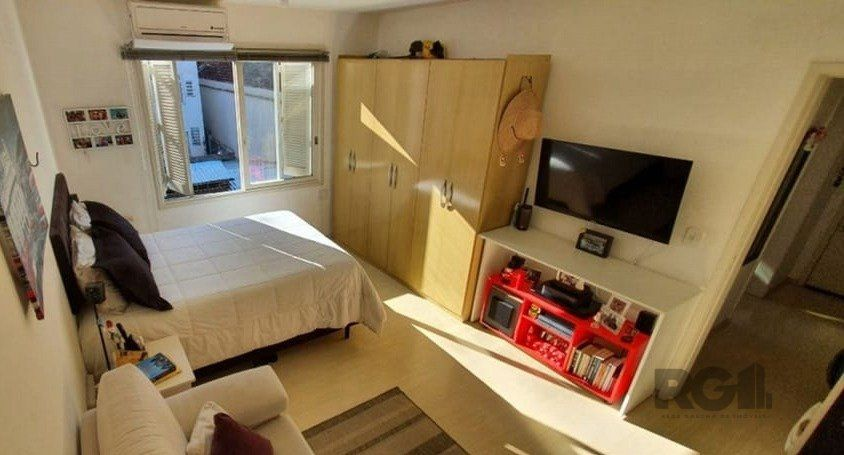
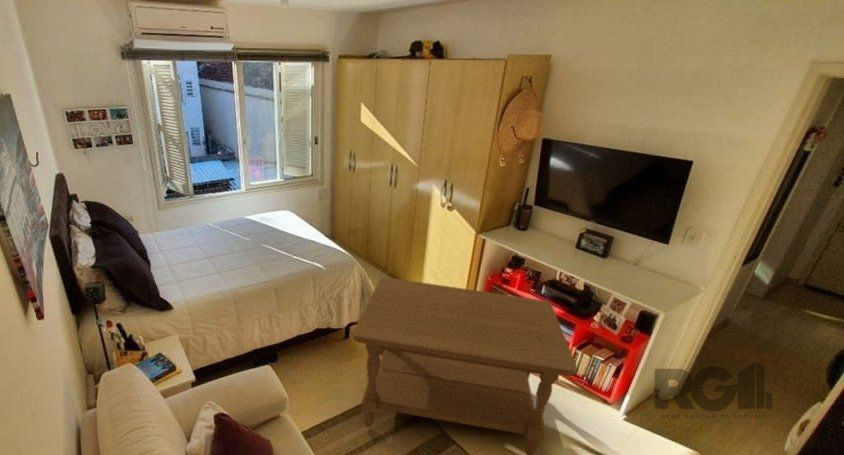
+ coffee table (456, 363)
